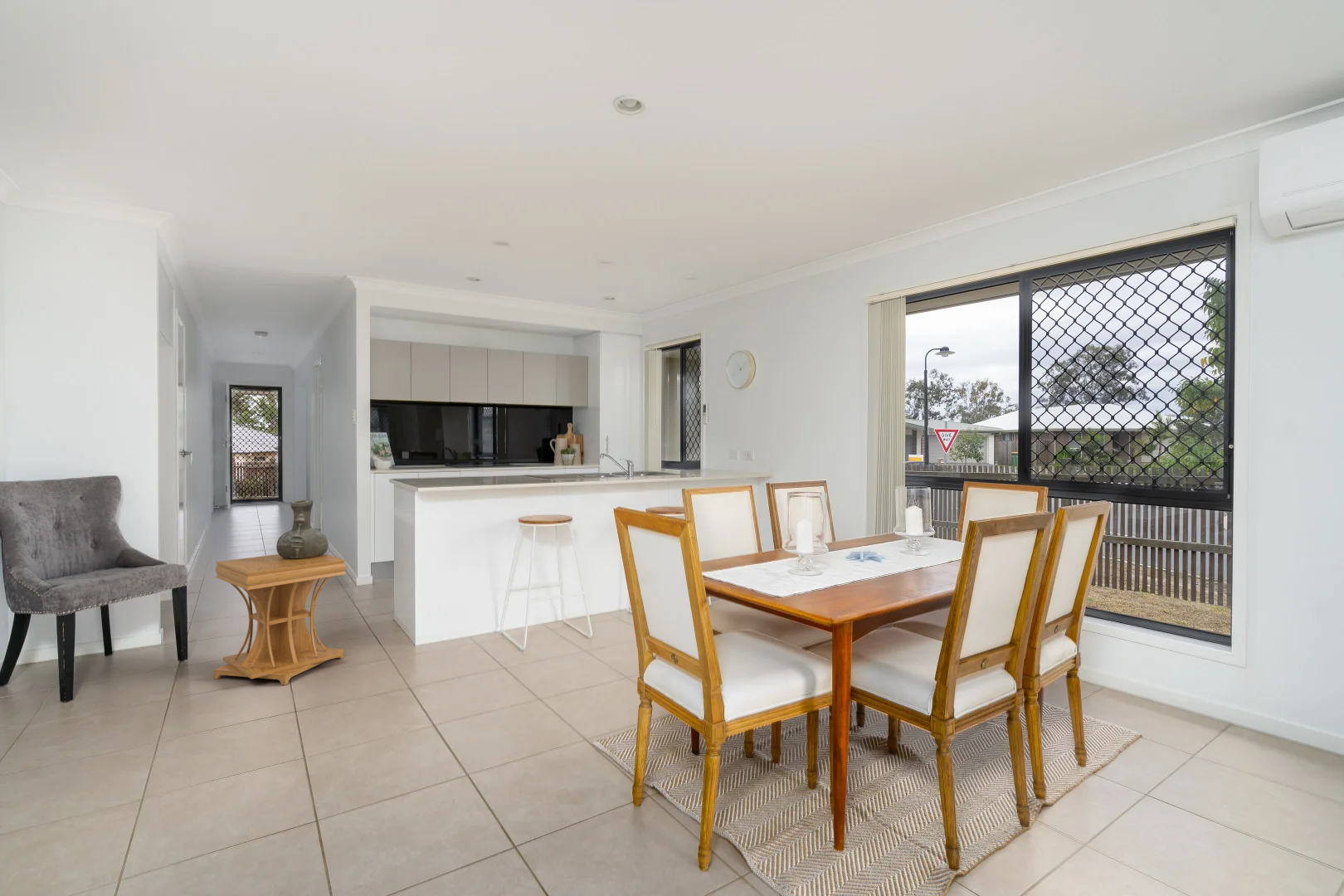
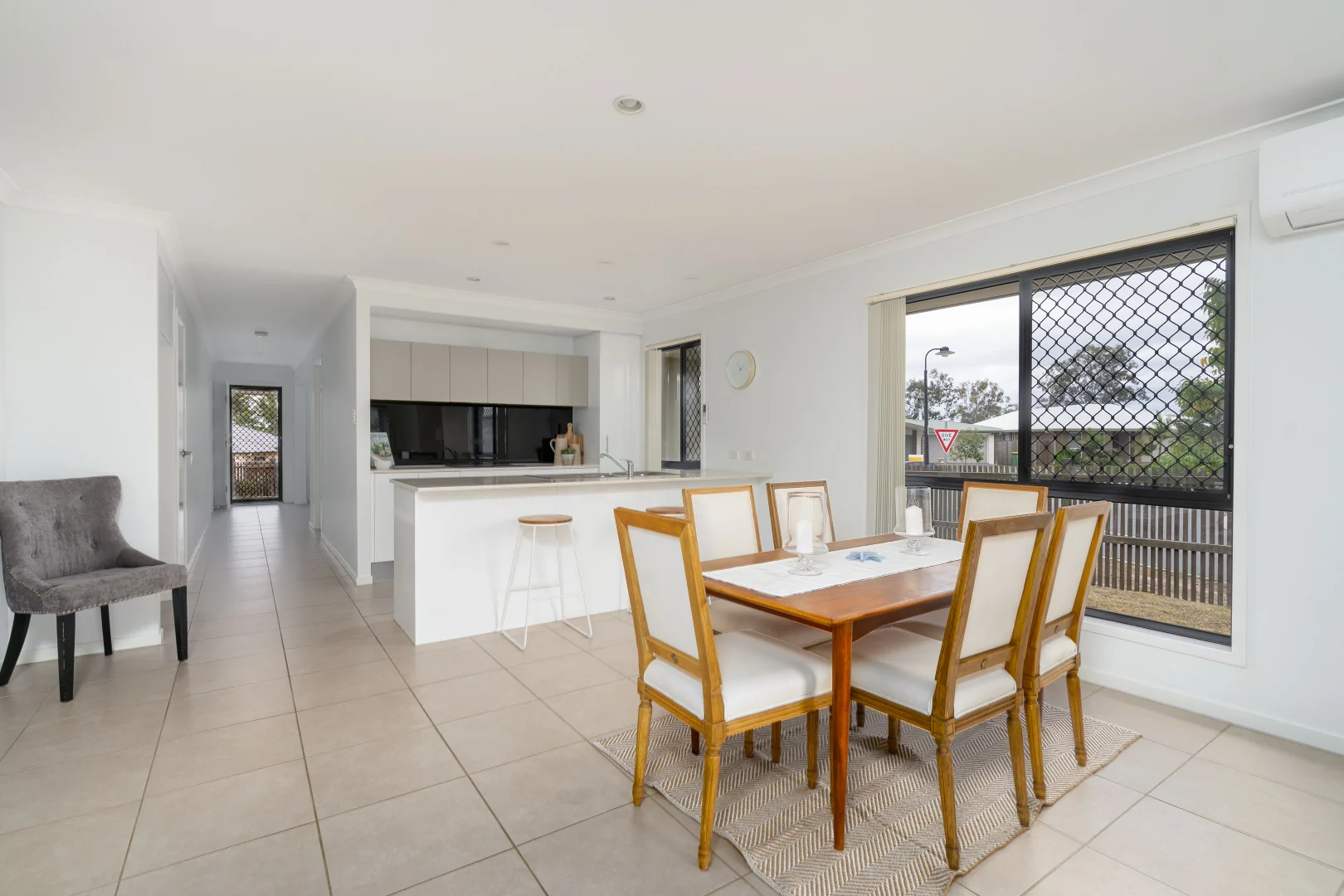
- vase (302, 528)
- side table (281, 614)
